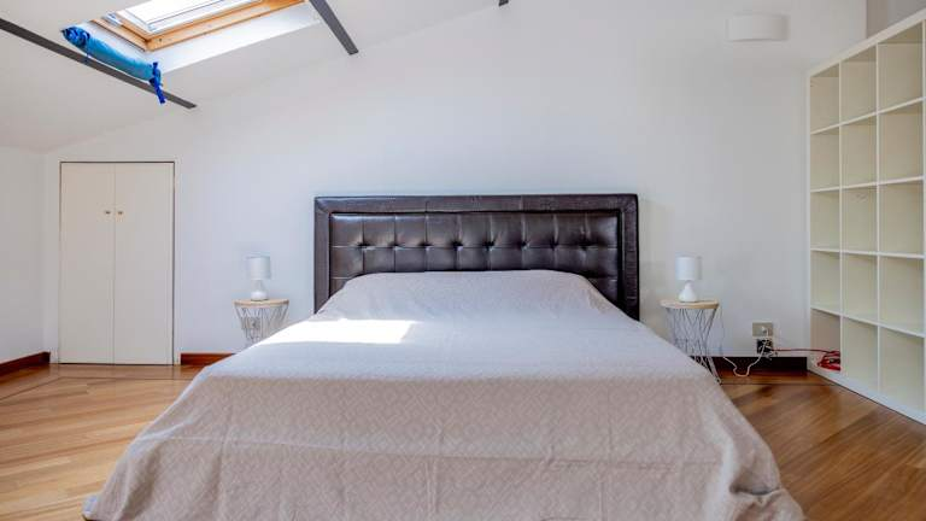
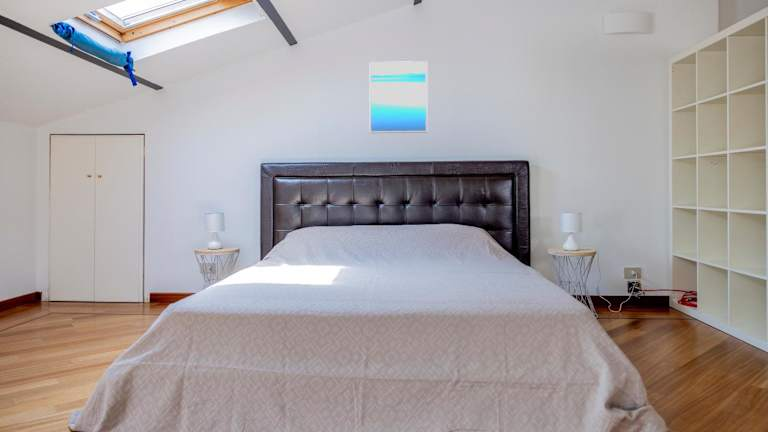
+ wall art (398, 97)
